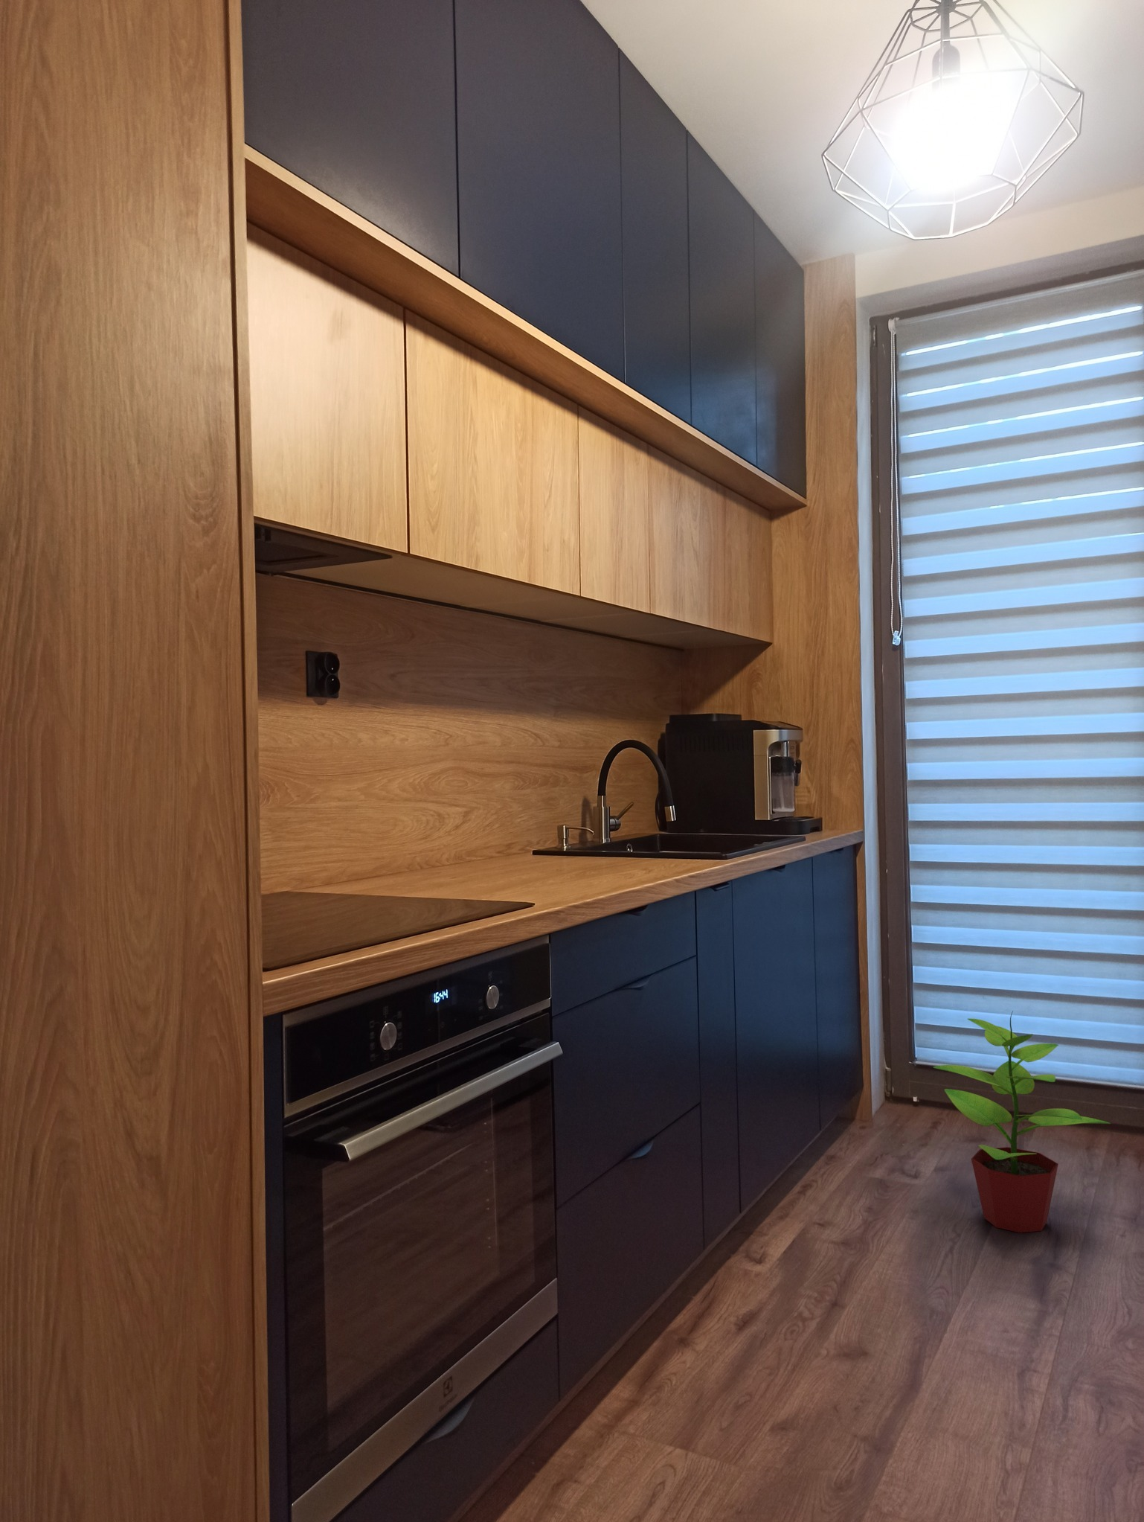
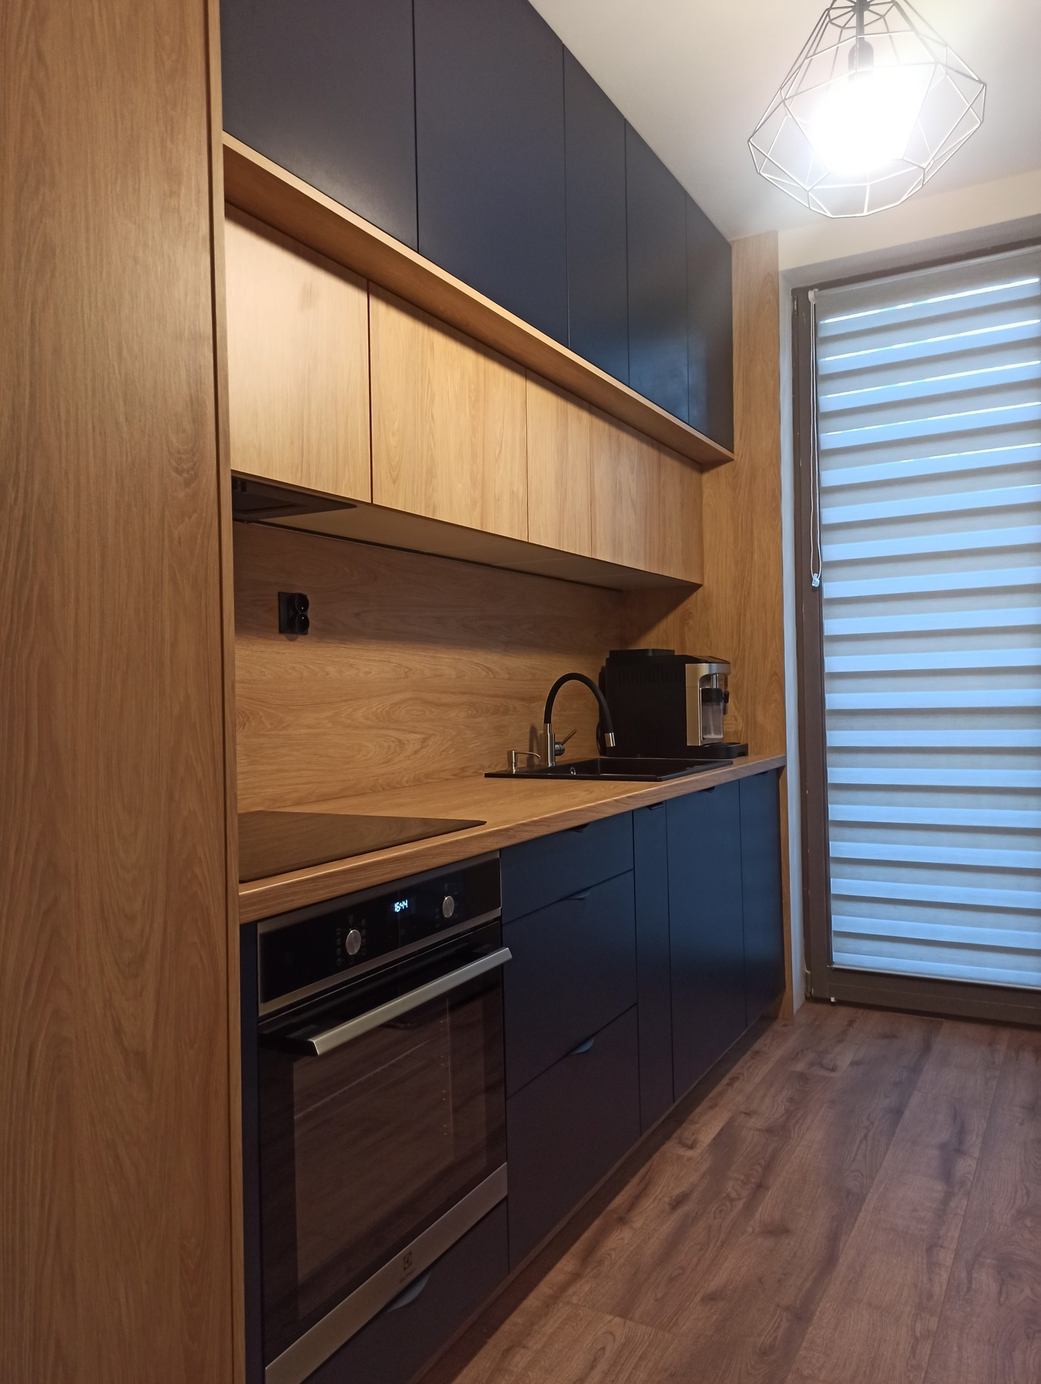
- potted plant (1008, 1113)
